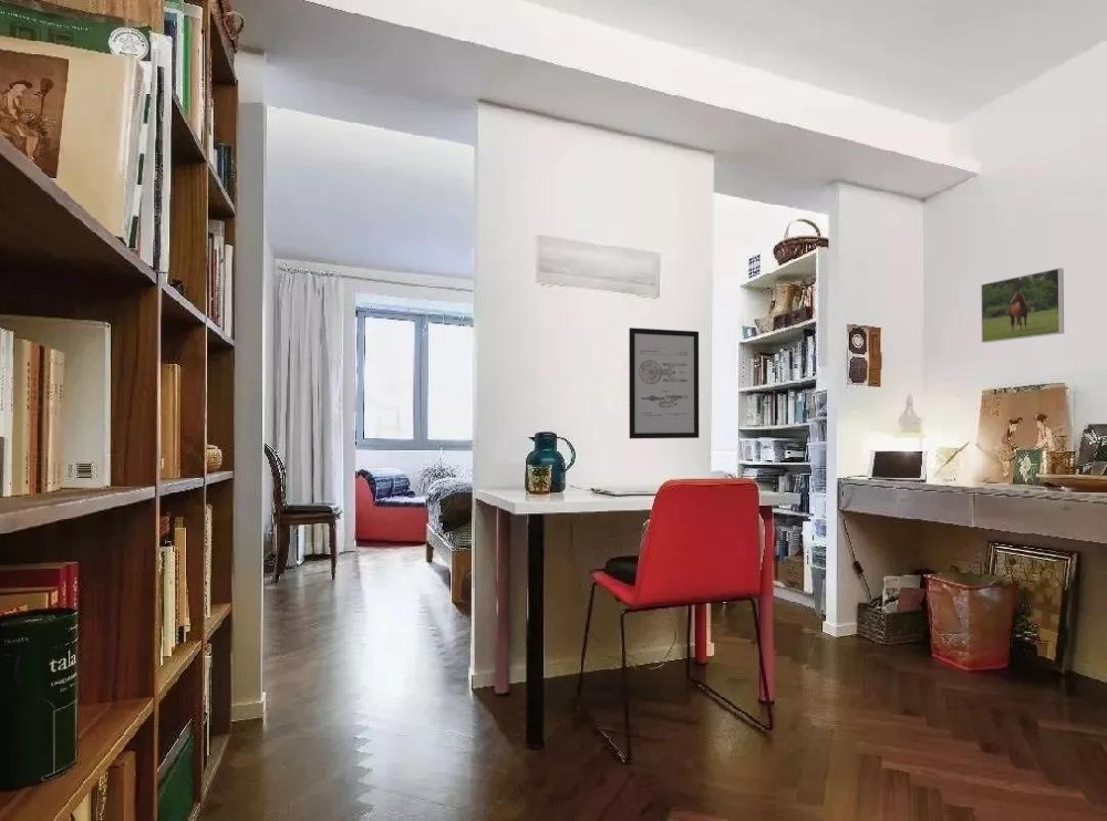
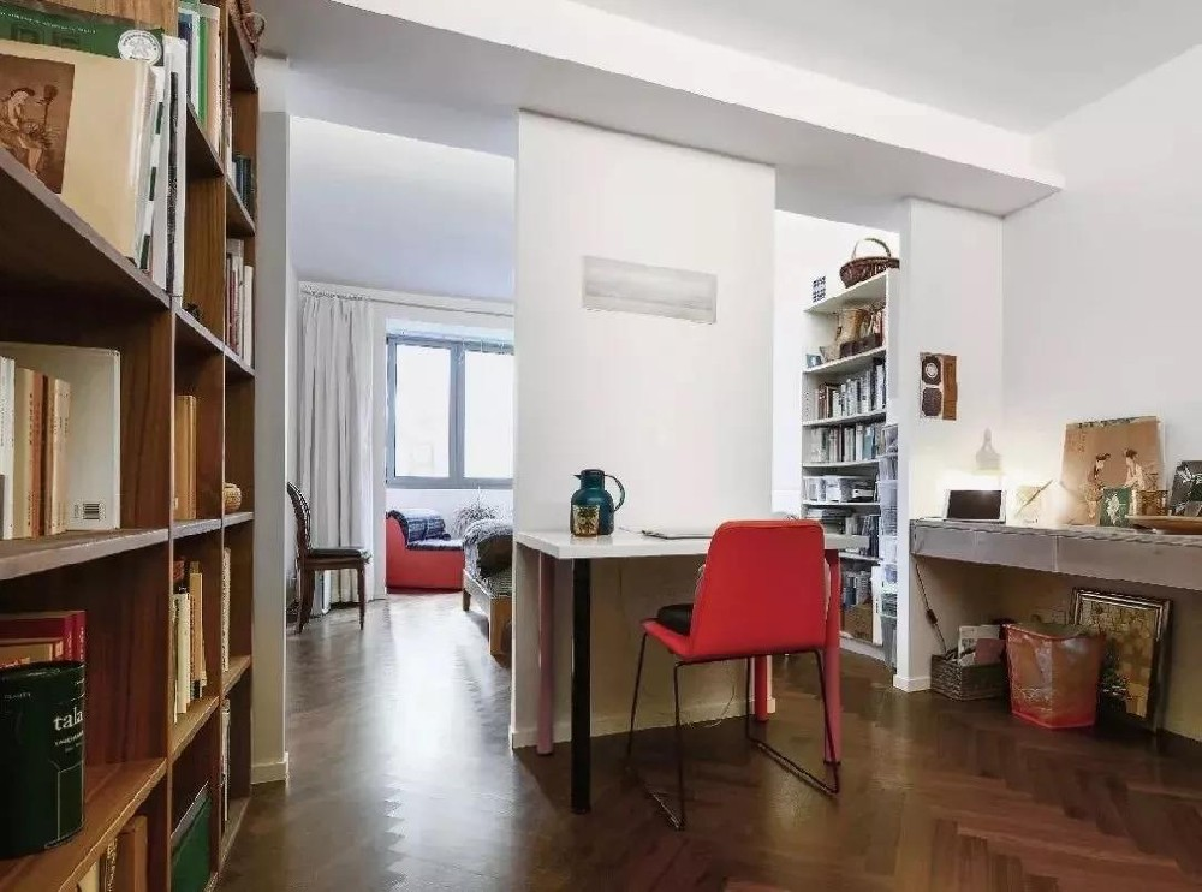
- wall art (664, 384)
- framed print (1020, 308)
